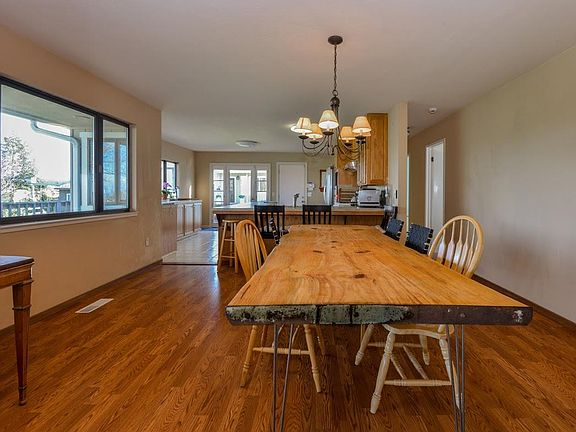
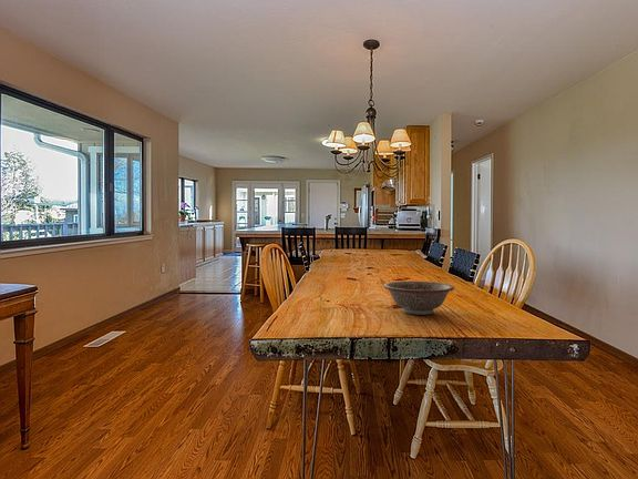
+ decorative bowl (418, 298)
